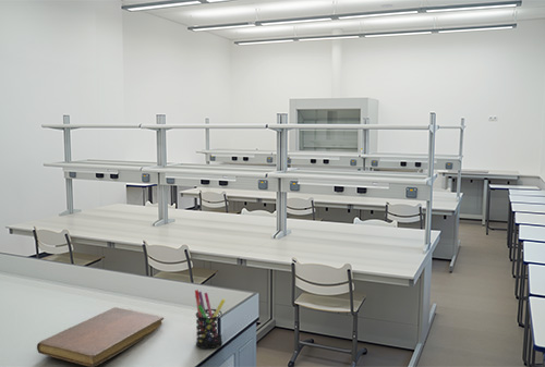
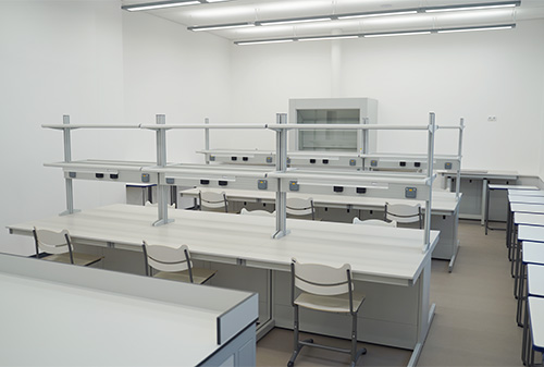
- pen holder (206, 318)
- notebook (105, 333)
